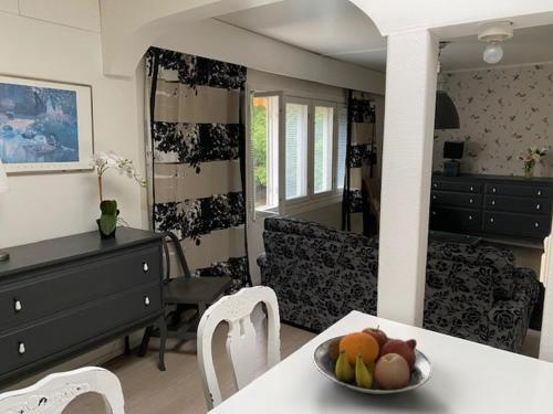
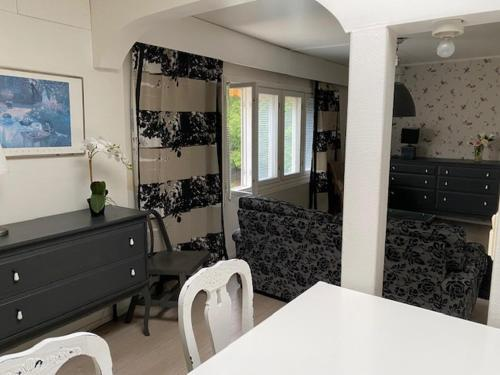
- fruit bowl (371, 353)
